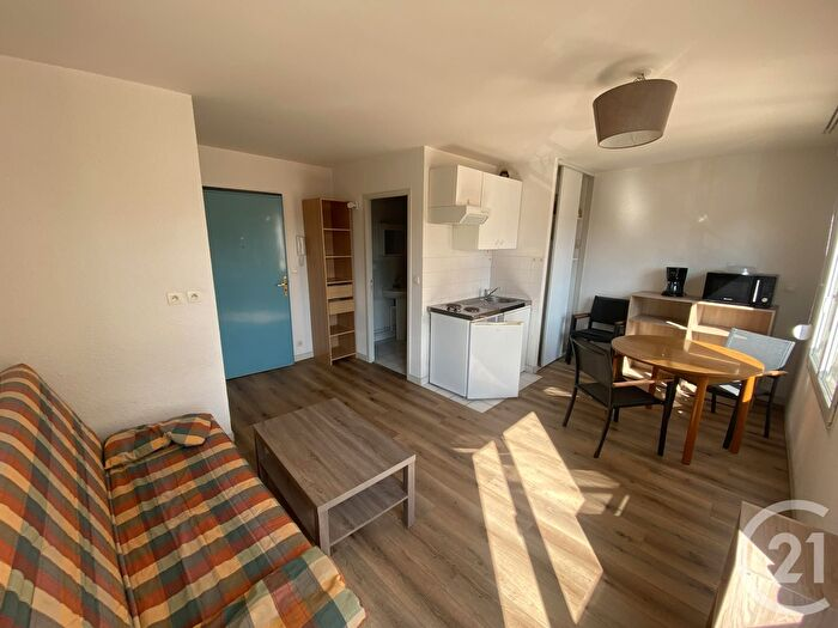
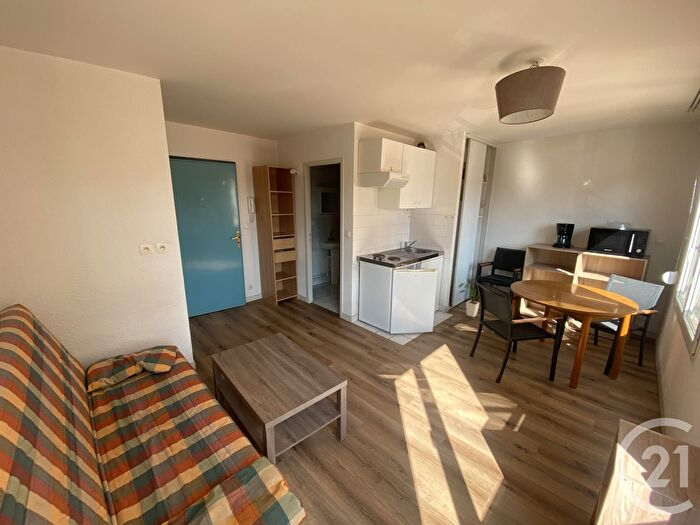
+ house plant (473, 298)
